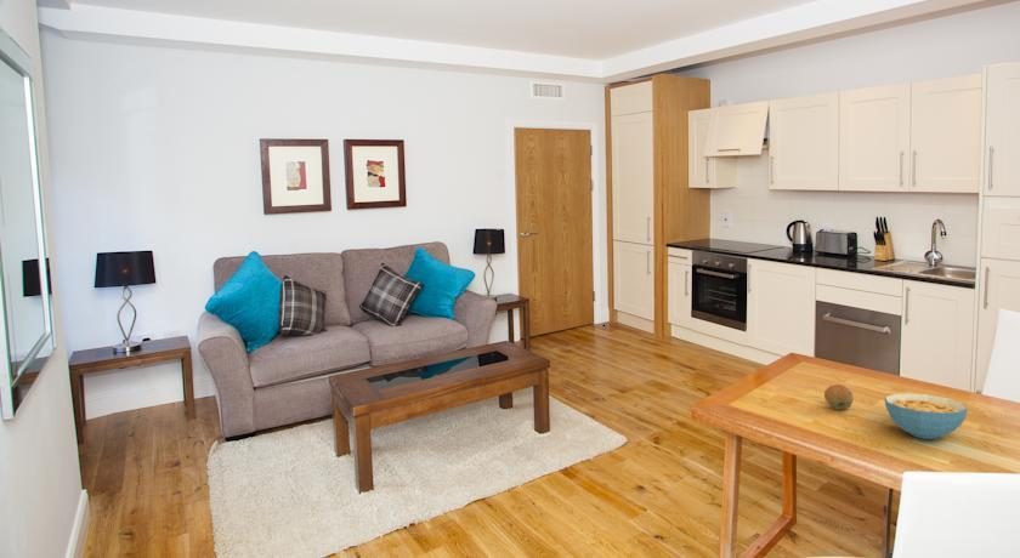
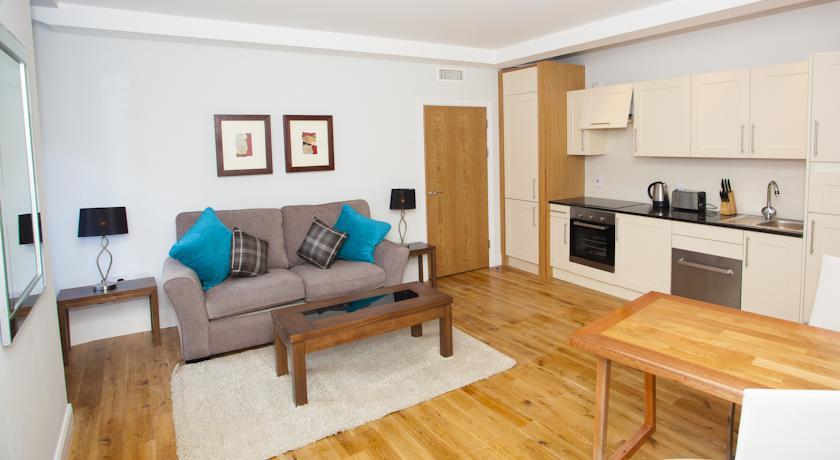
- fruit (838, 397)
- cereal bowl (924, 419)
